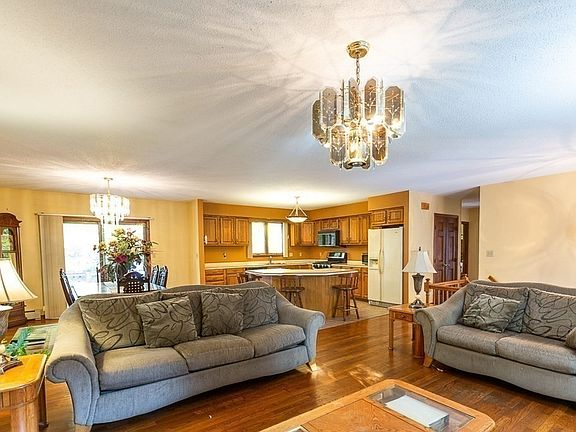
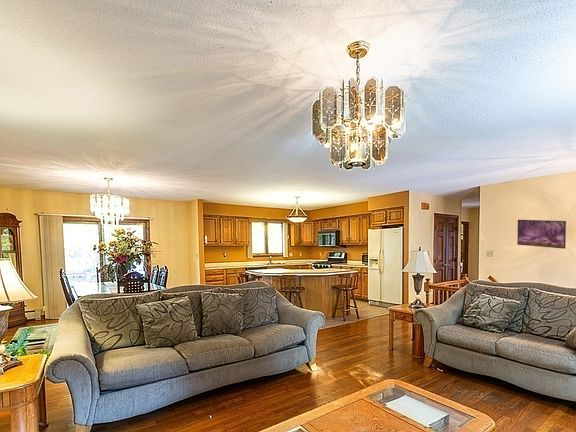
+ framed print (540, 233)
